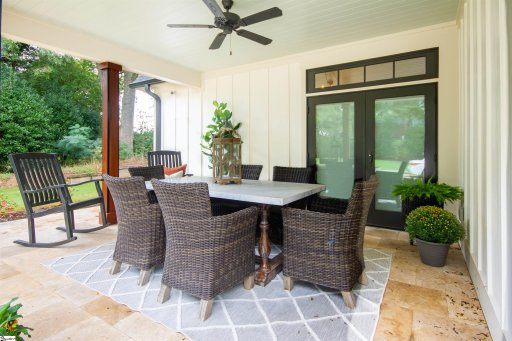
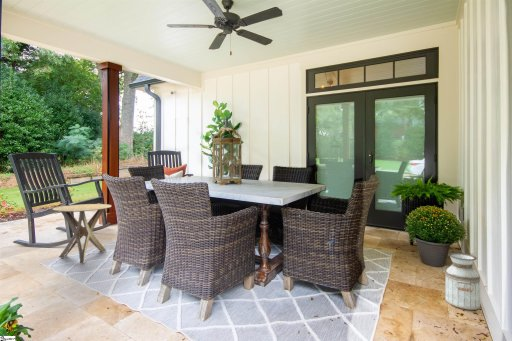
+ planter (462, 279)
+ side table (83, 231)
